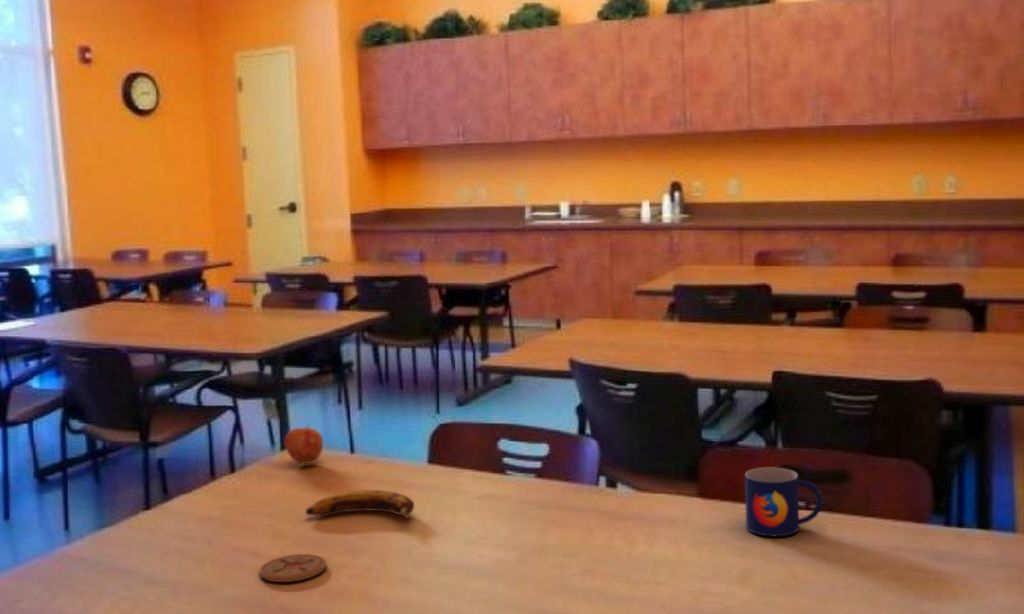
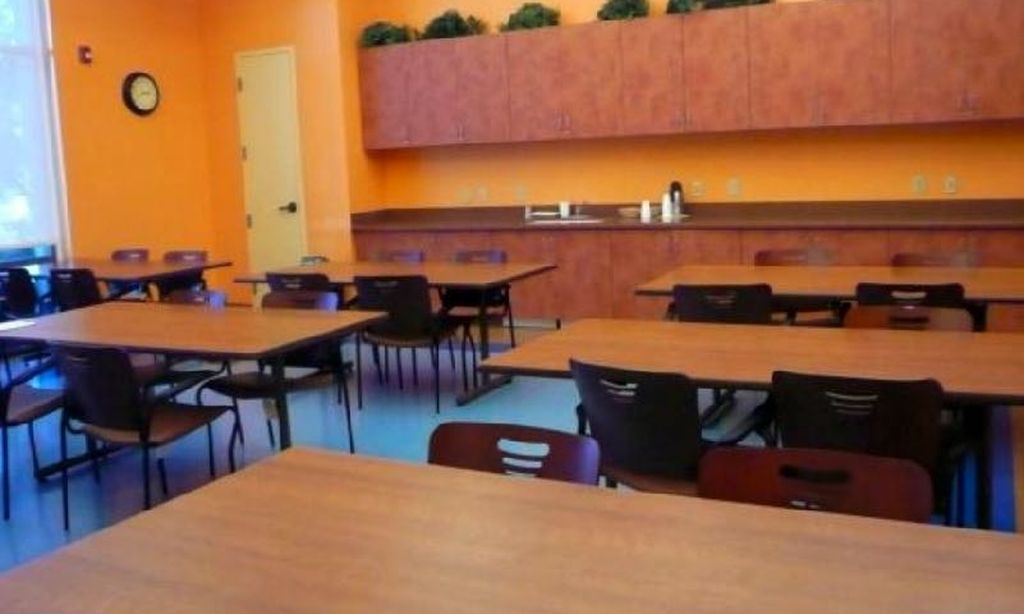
- mug (783, 501)
- banana (363, 506)
- coaster (293, 567)
- apple (304, 444)
